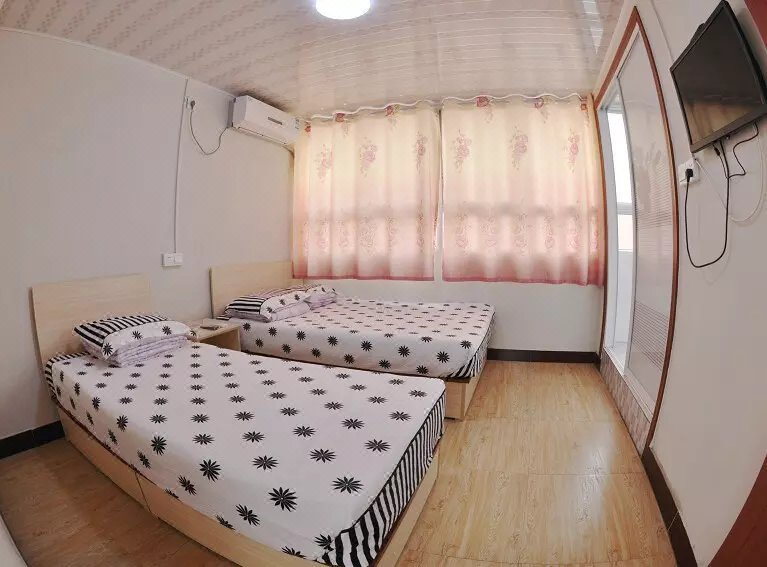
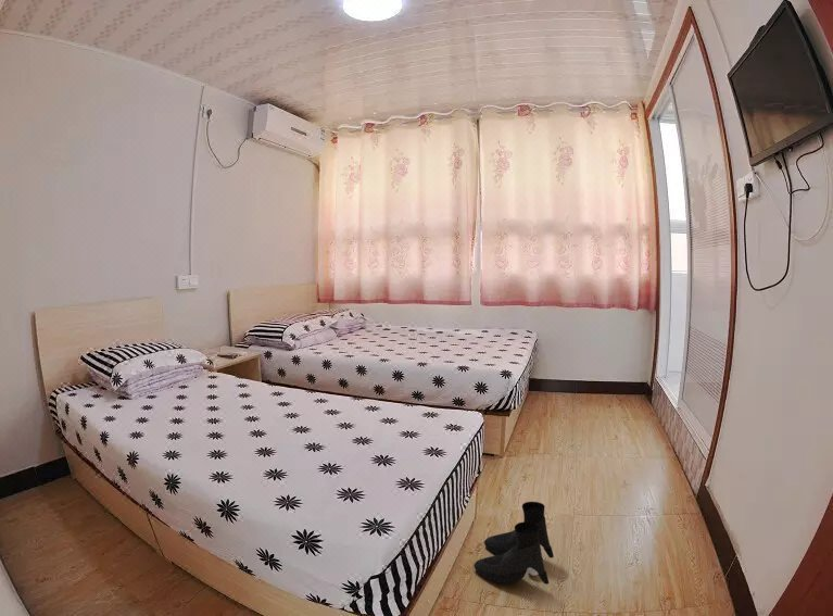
+ boots (514, 538)
